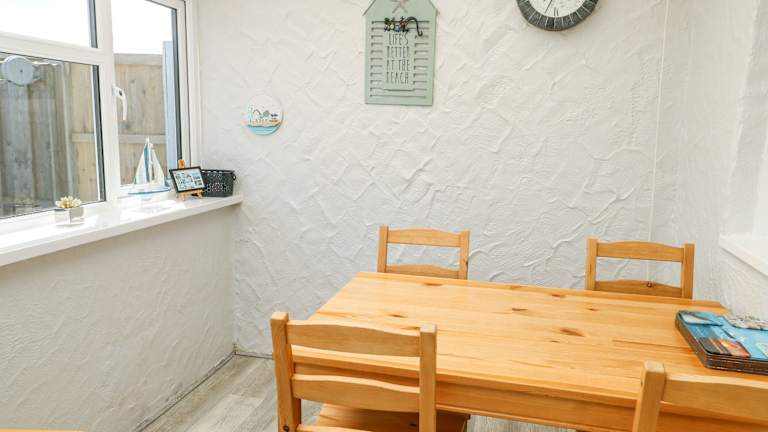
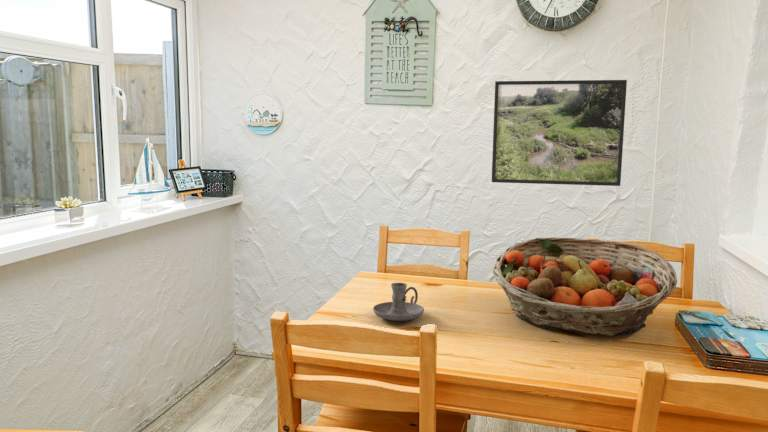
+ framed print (556, 132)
+ candle holder (401, 299)
+ fruit basket (579, 282)
